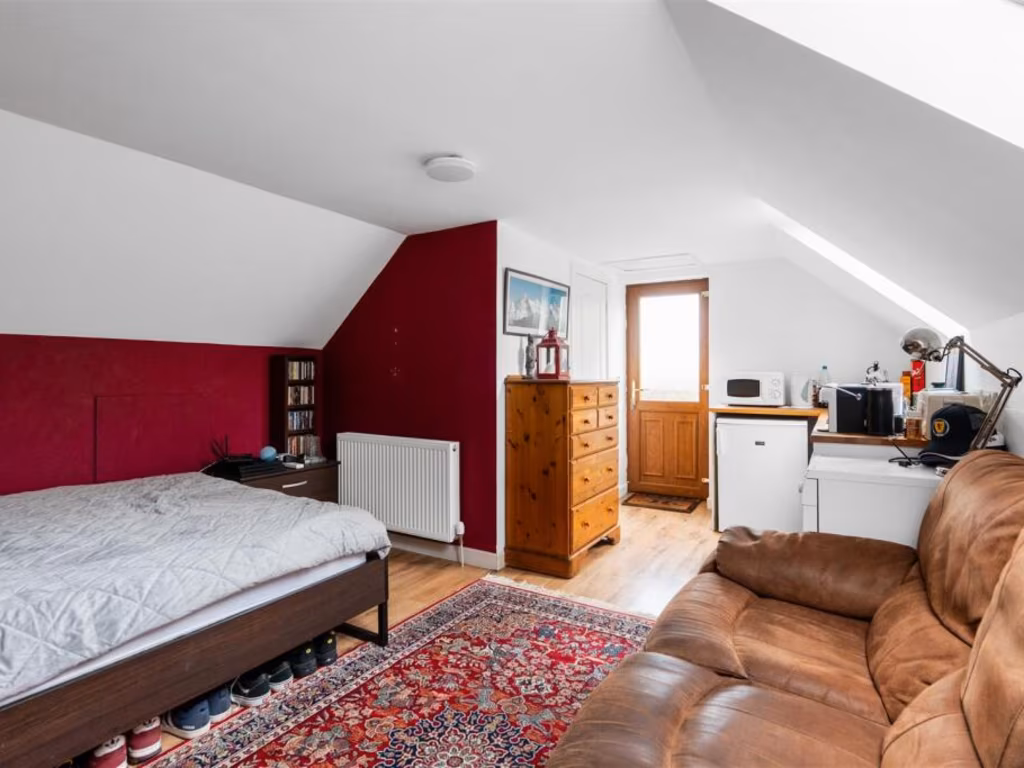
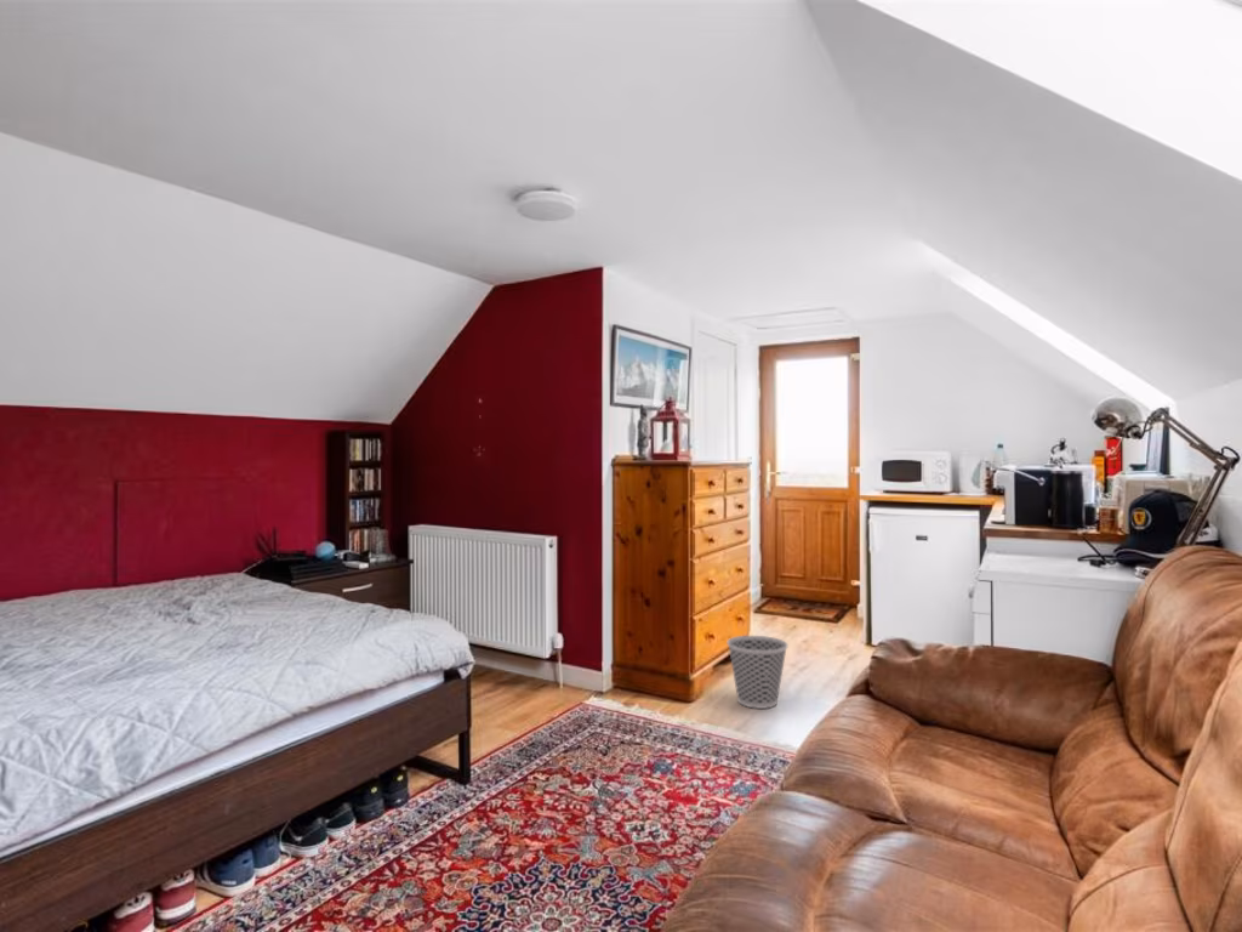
+ wastebasket (757, 671)
